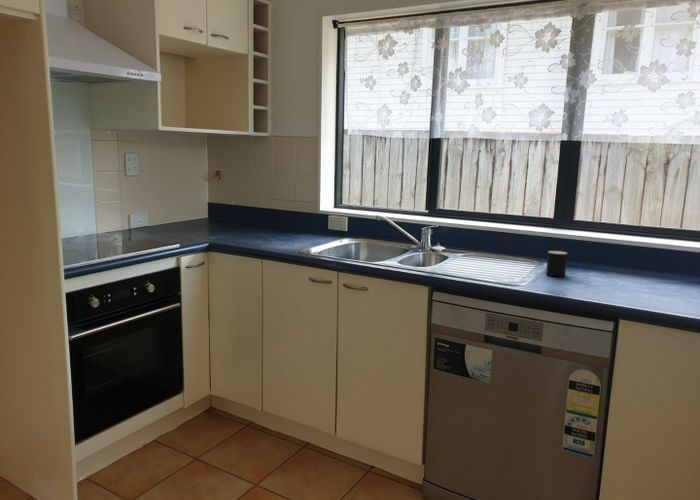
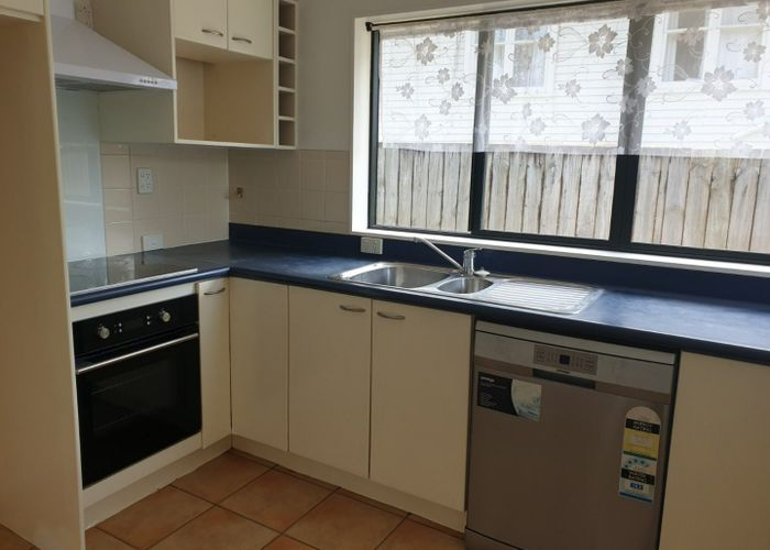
- cup (555, 262)
